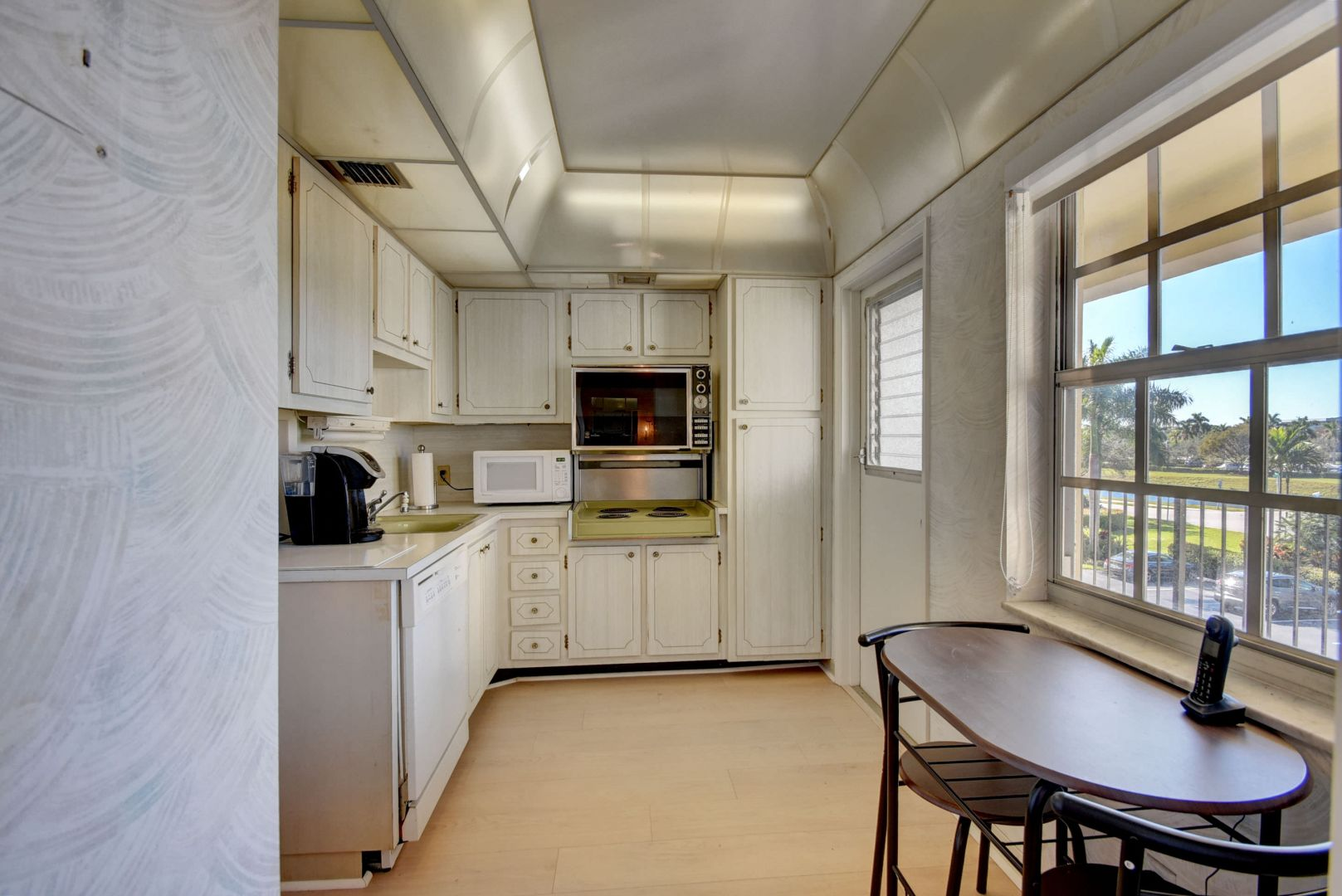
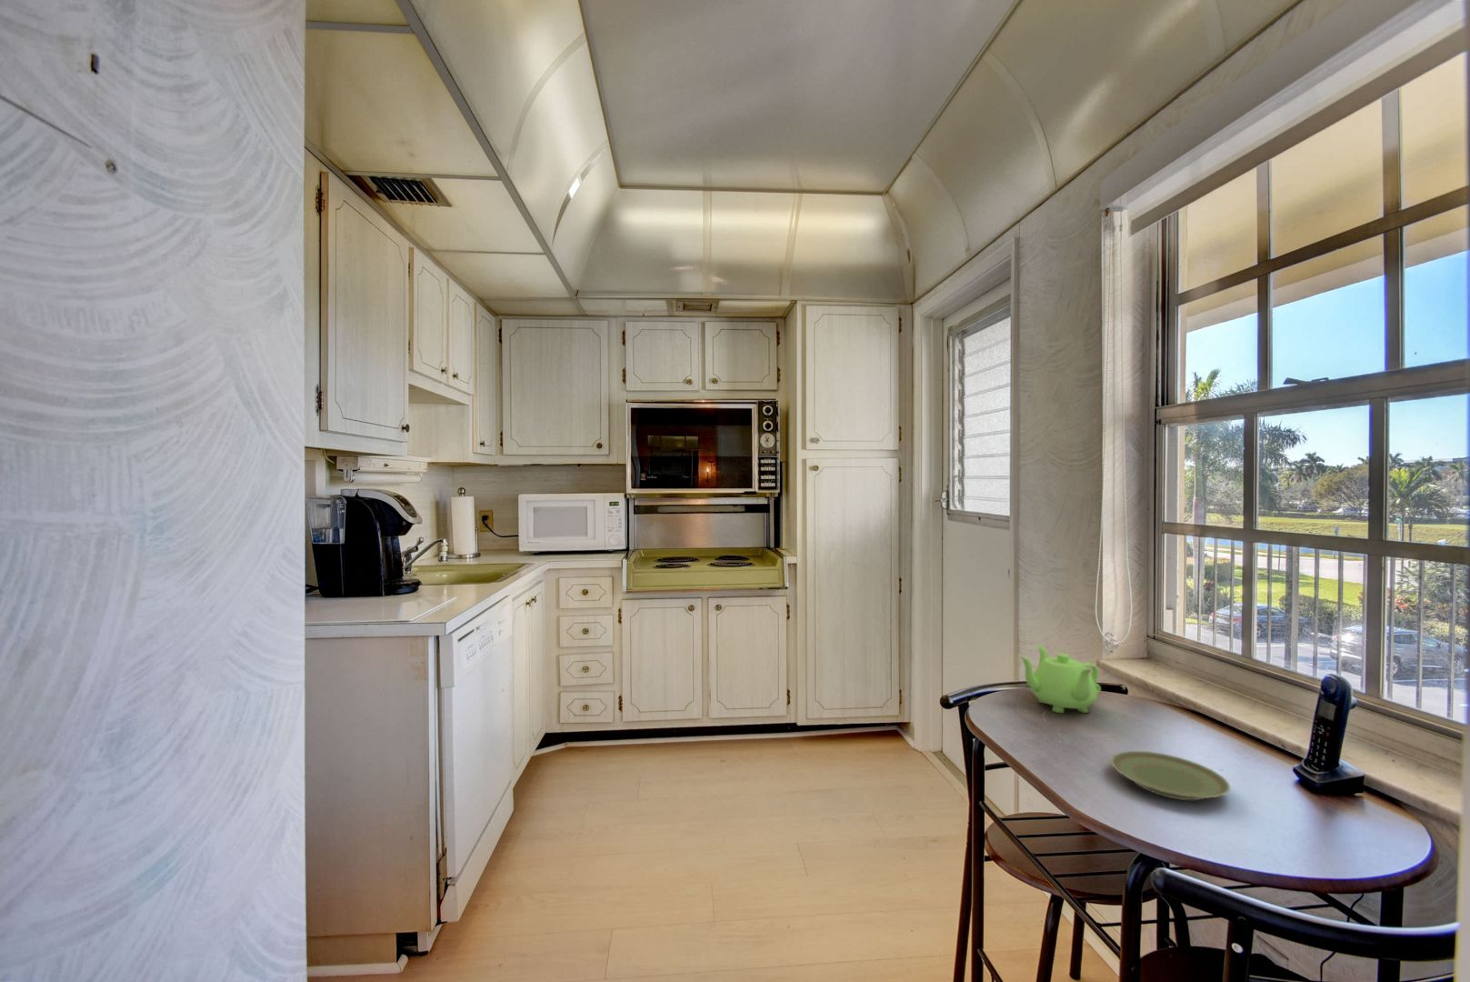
+ plate (1168, 777)
+ teapot (1059, 681)
